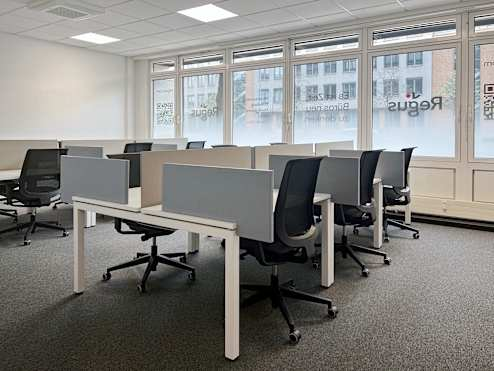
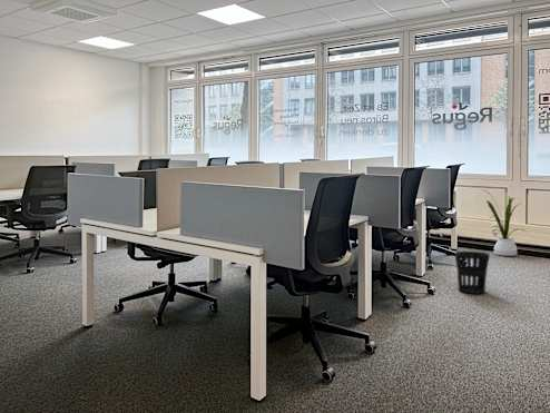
+ house plant (502, 222)
+ wastebasket (471, 272)
